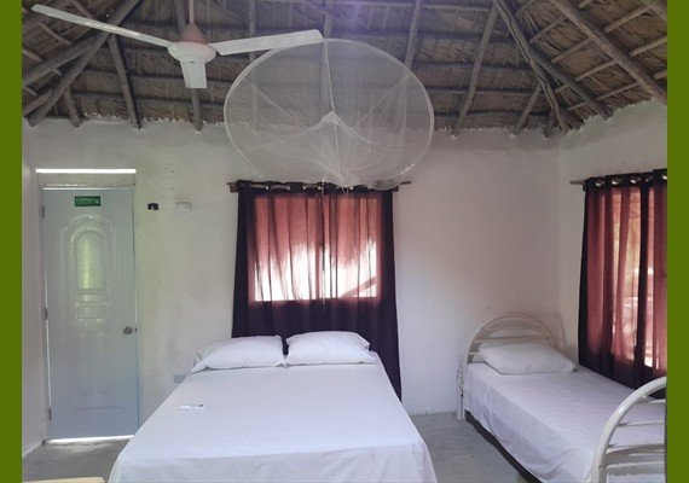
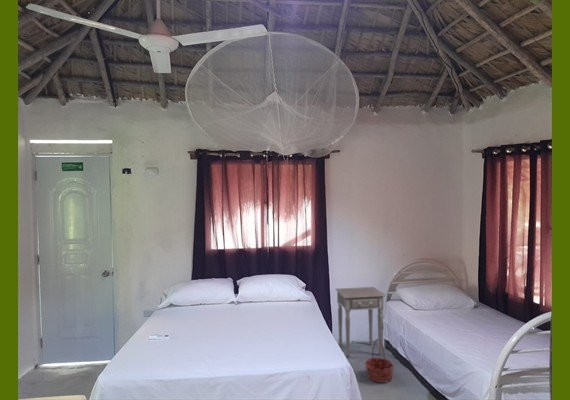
+ side table (369, 321)
+ basket (379, 358)
